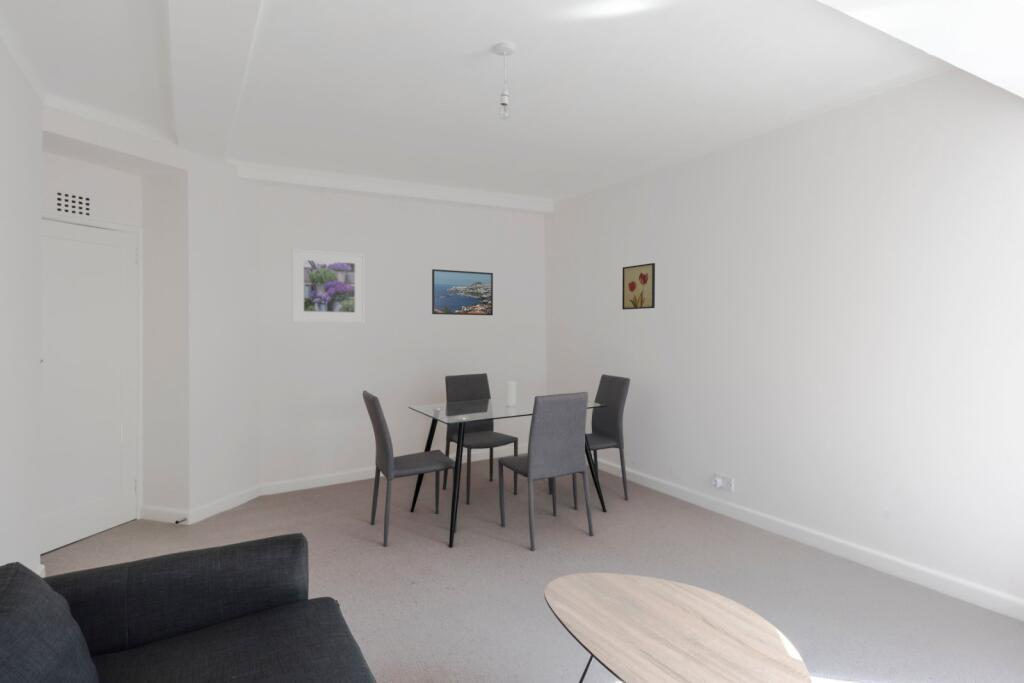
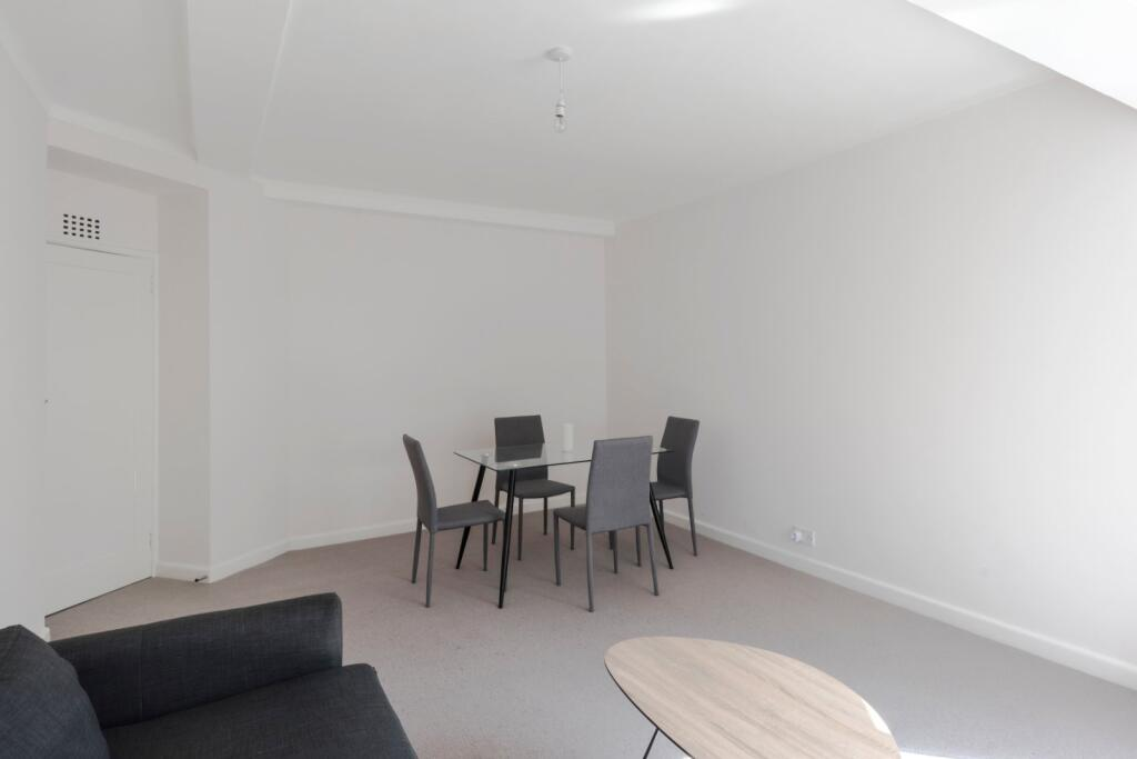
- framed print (463, 293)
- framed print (329, 286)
- wall art (638, 287)
